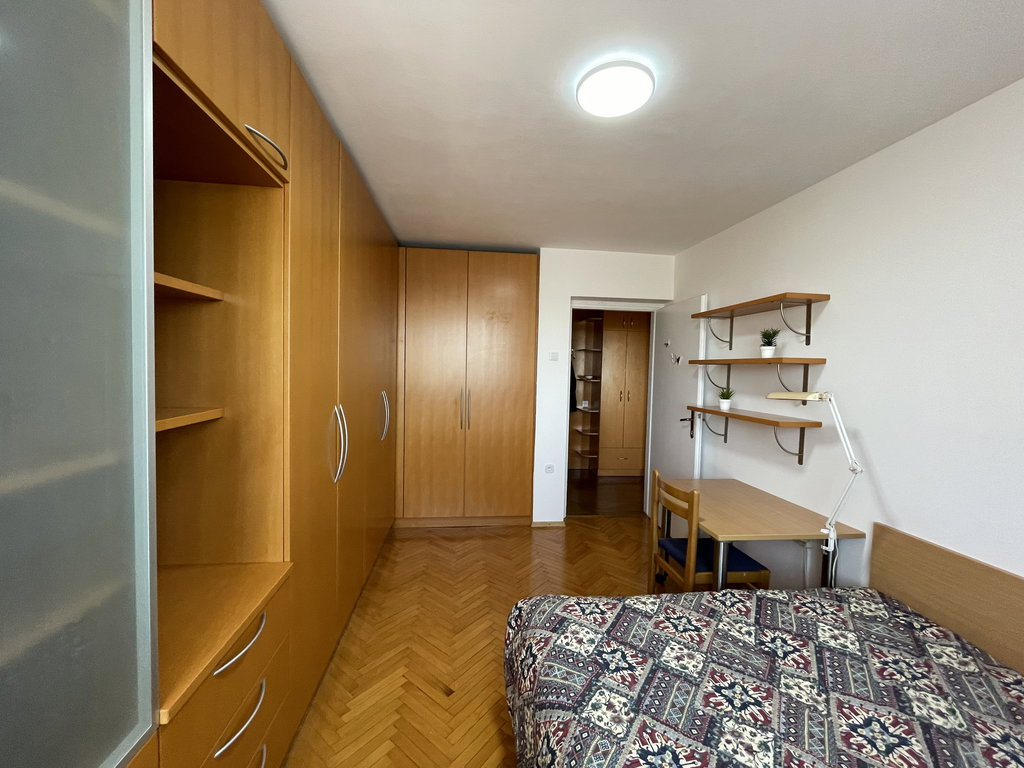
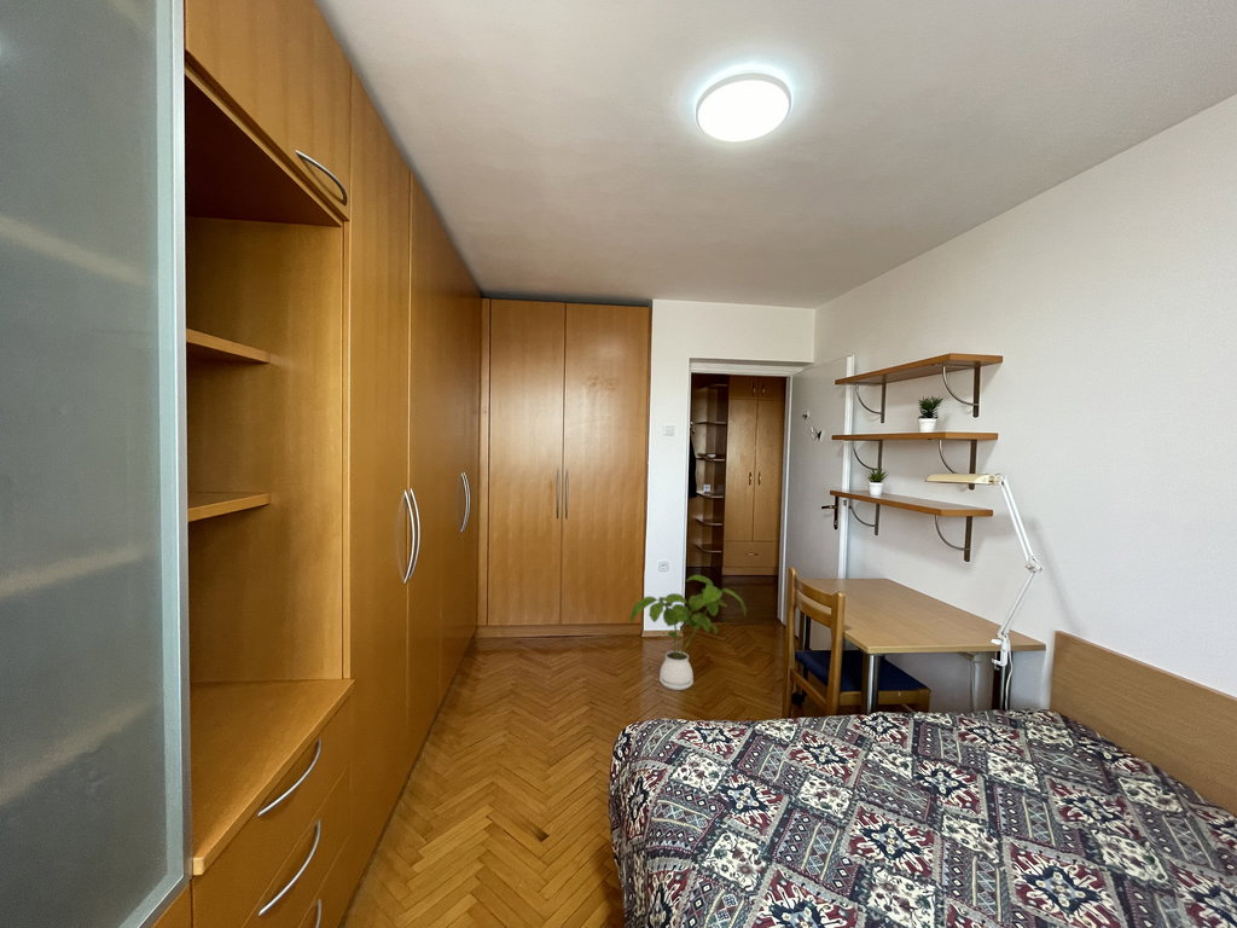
+ house plant (695, 631)
